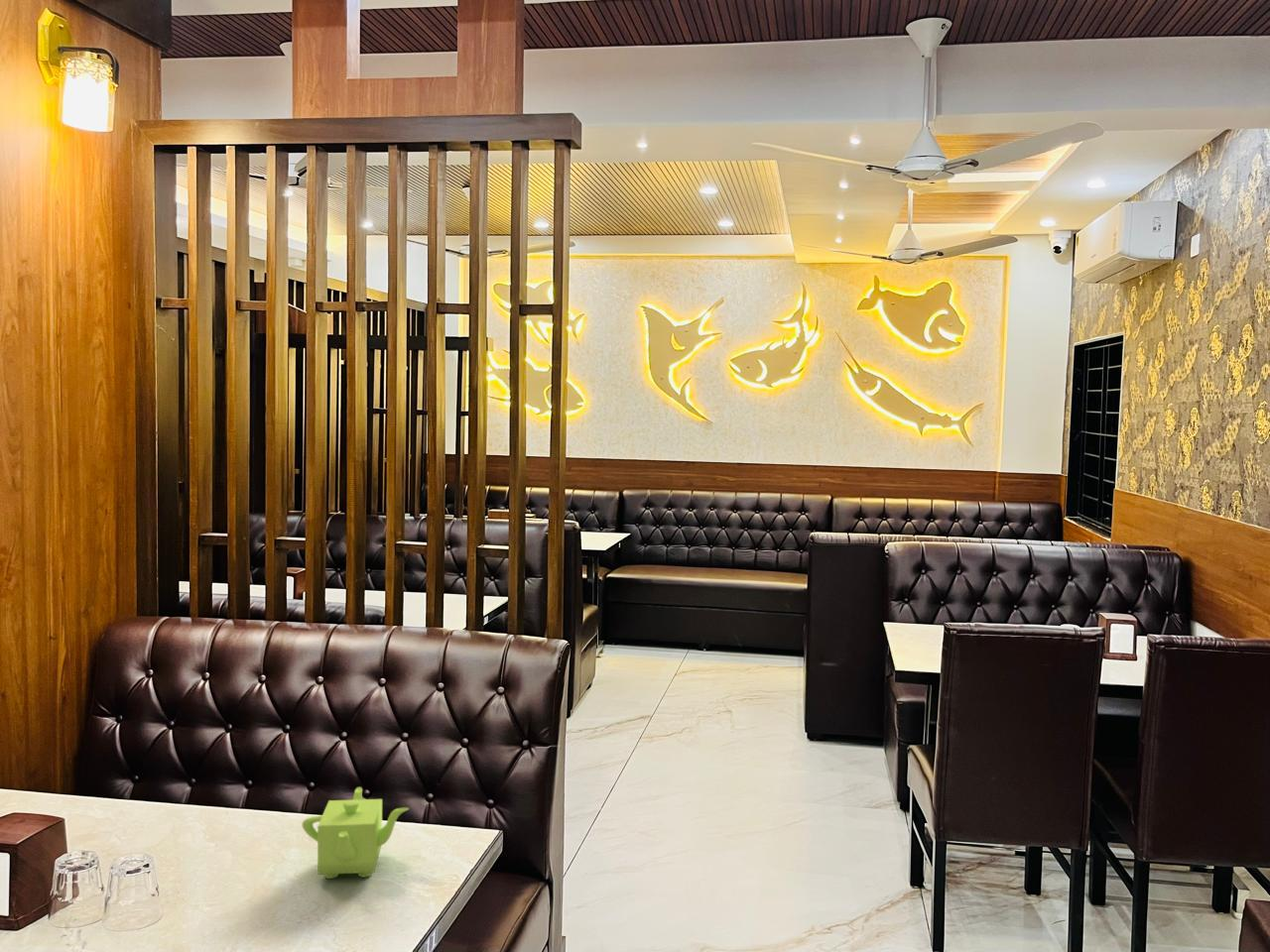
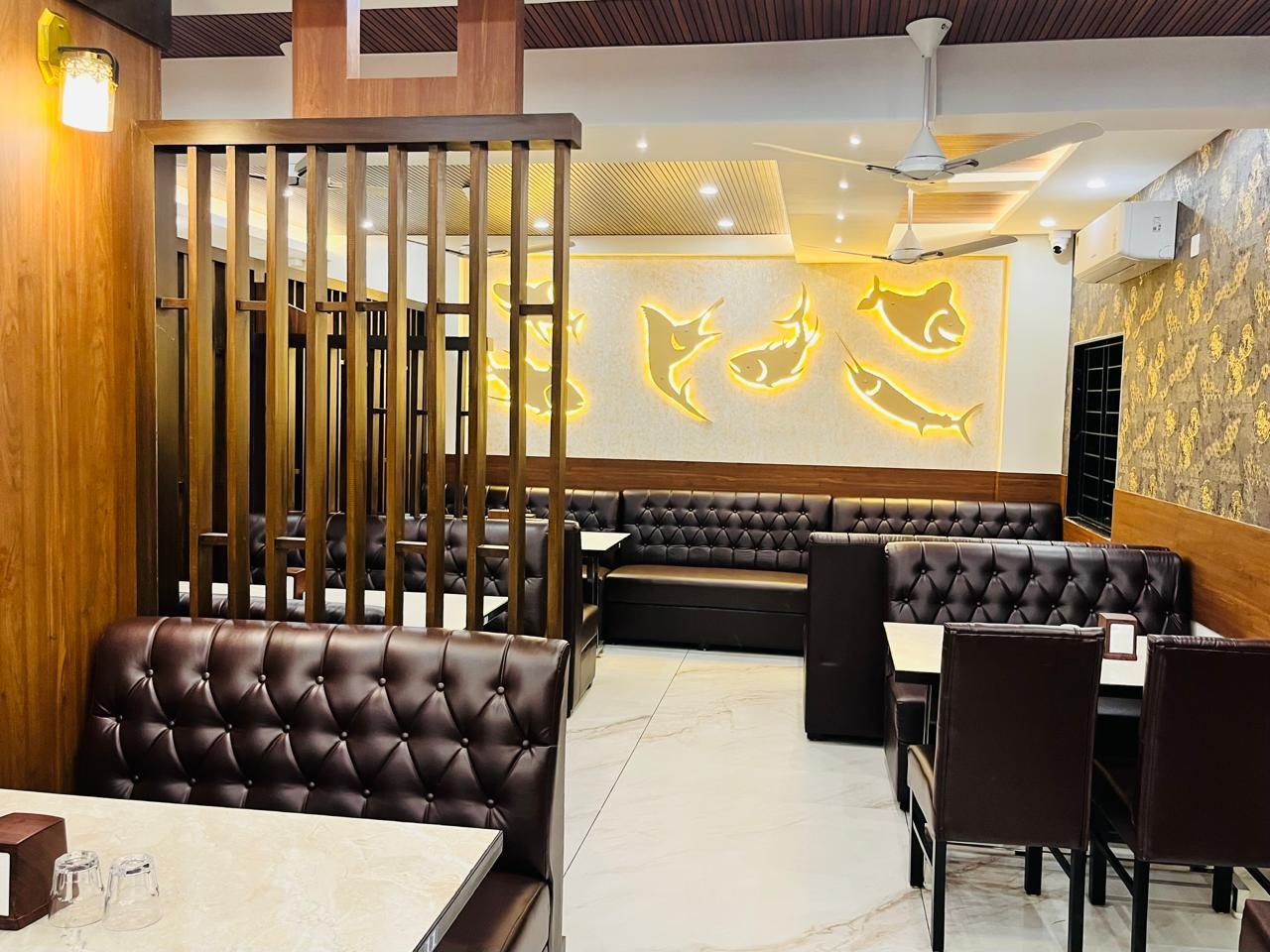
- teapot (355, 834)
